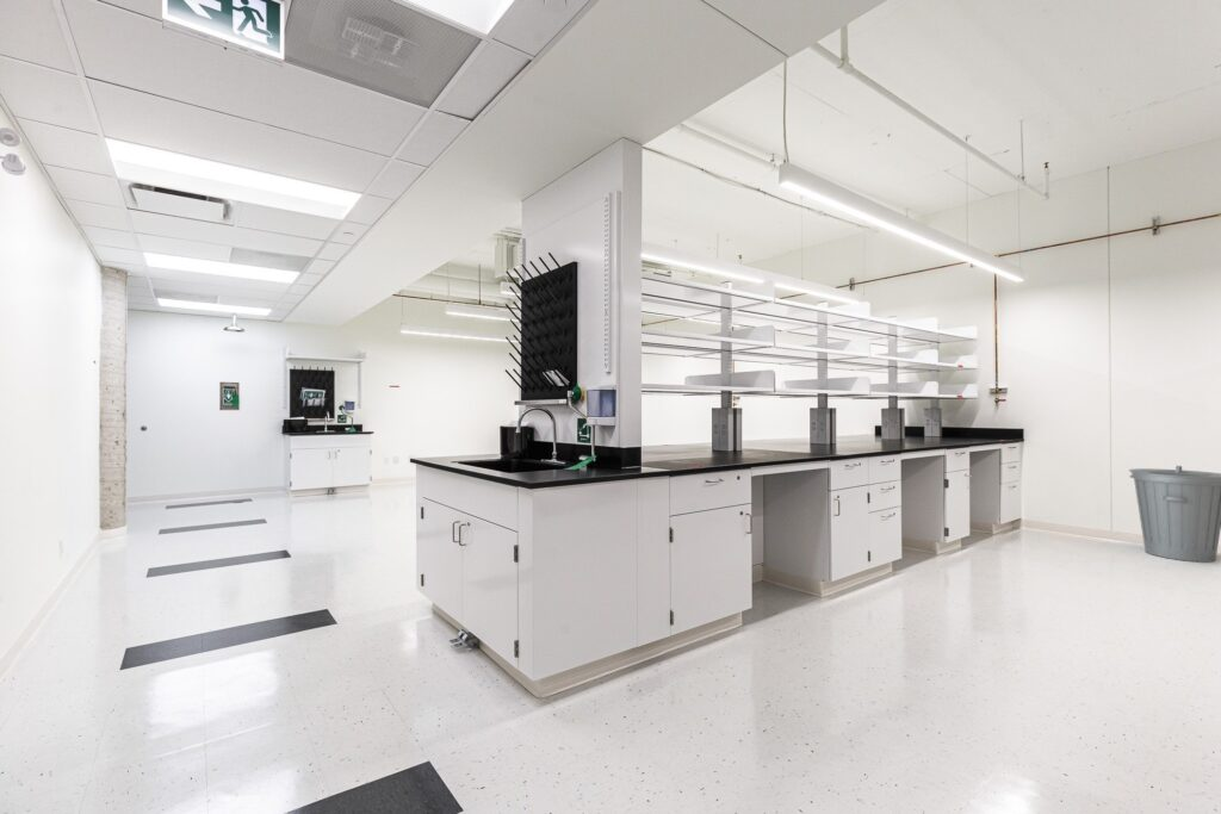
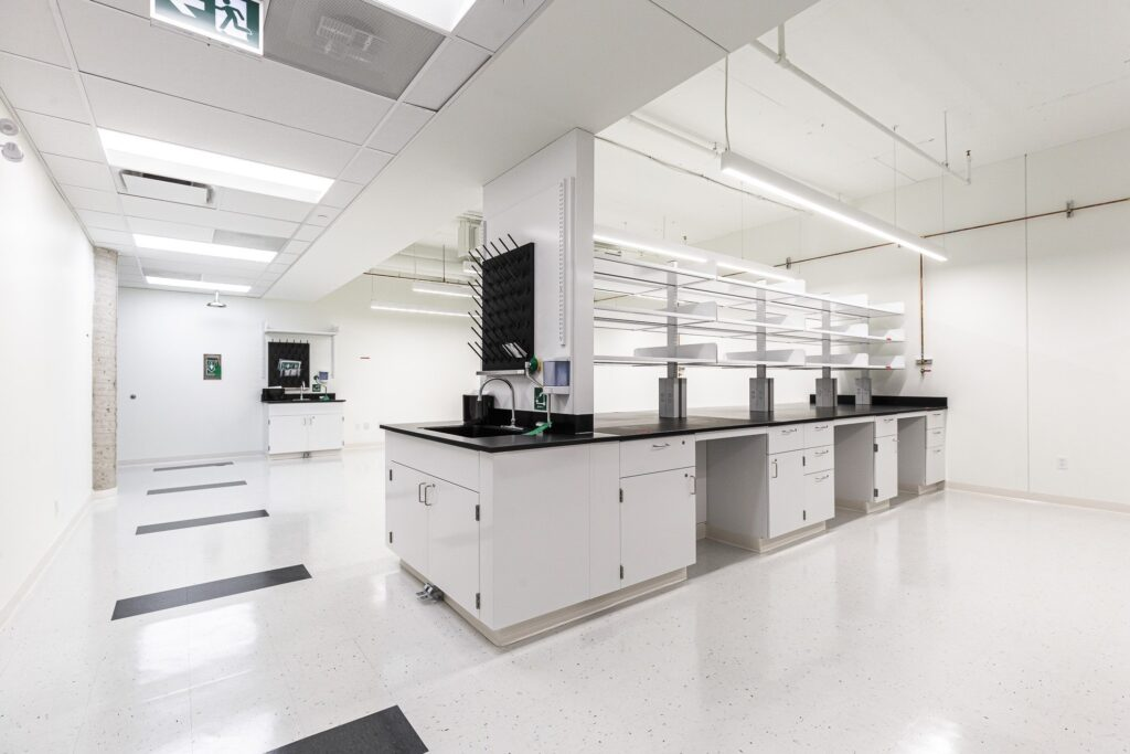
- trash can (1178, 510)
